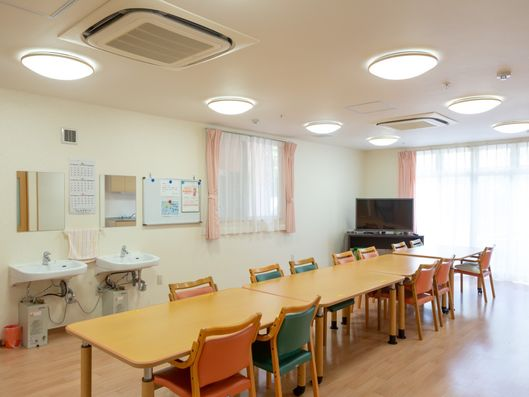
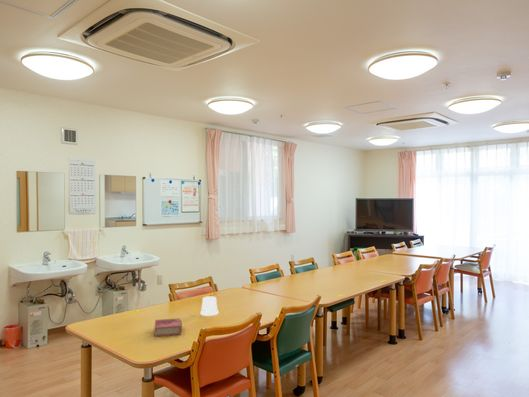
+ book (168, 327)
+ cup (209, 305)
